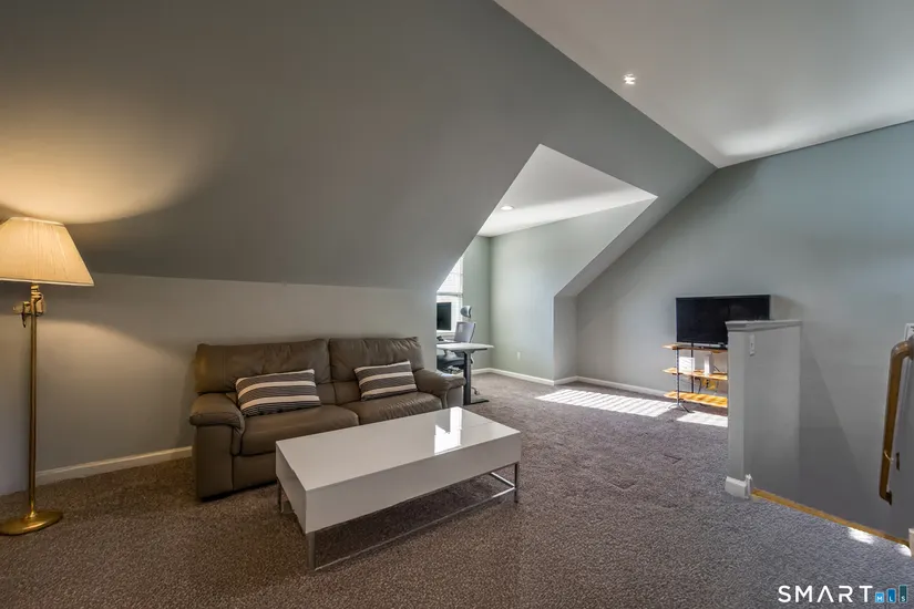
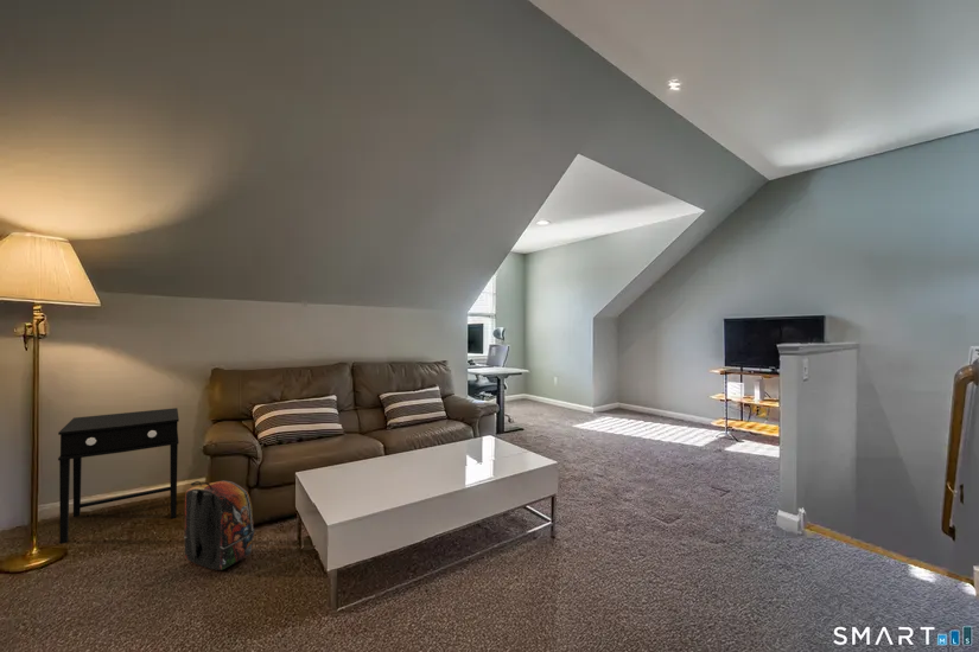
+ backpack (216, 518)
+ side table (121, 452)
